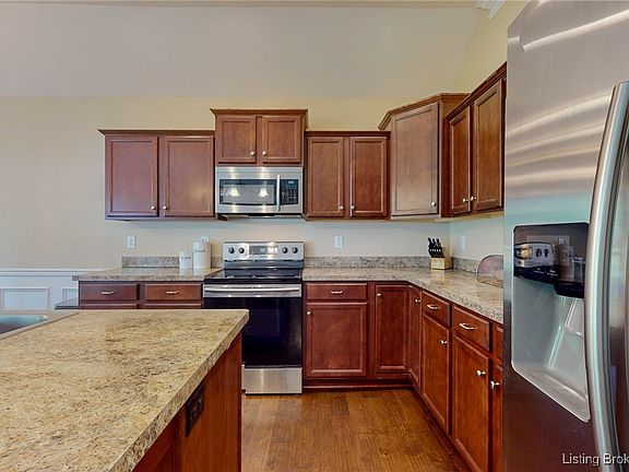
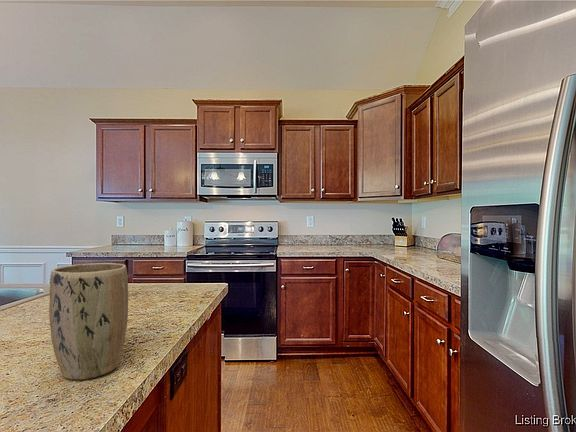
+ plant pot (90, 318)
